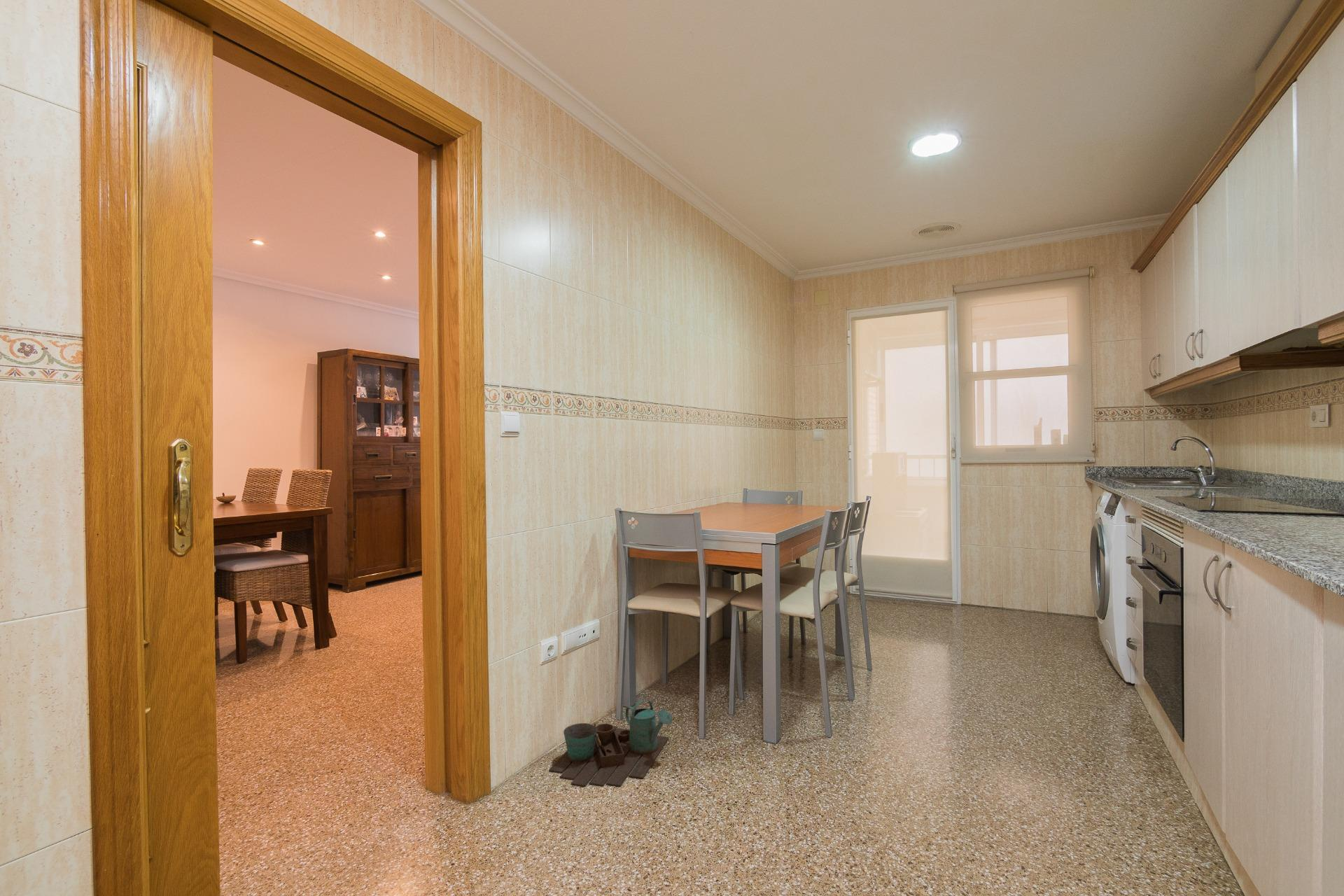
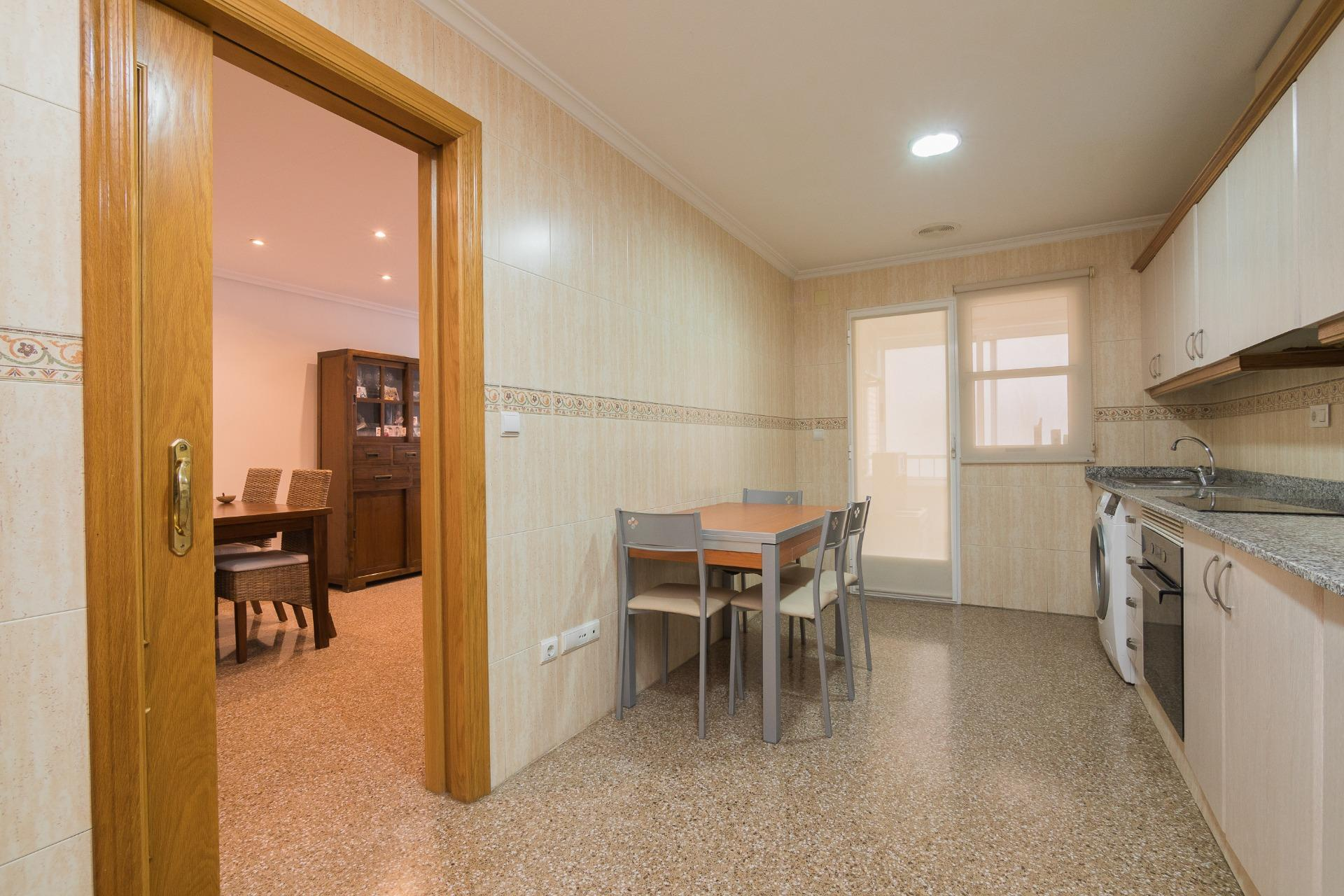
- watering can (611, 731)
